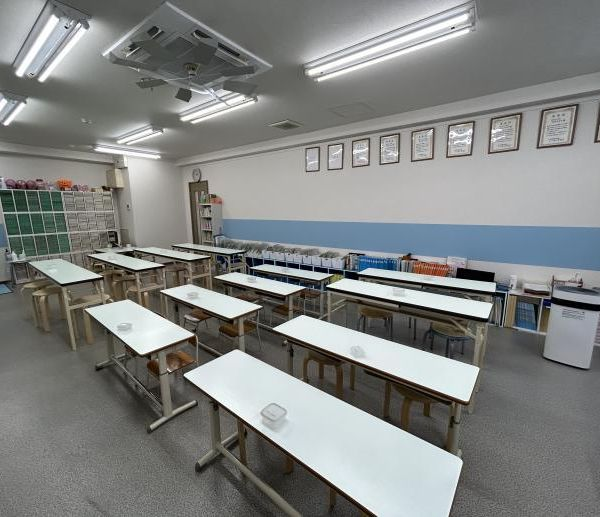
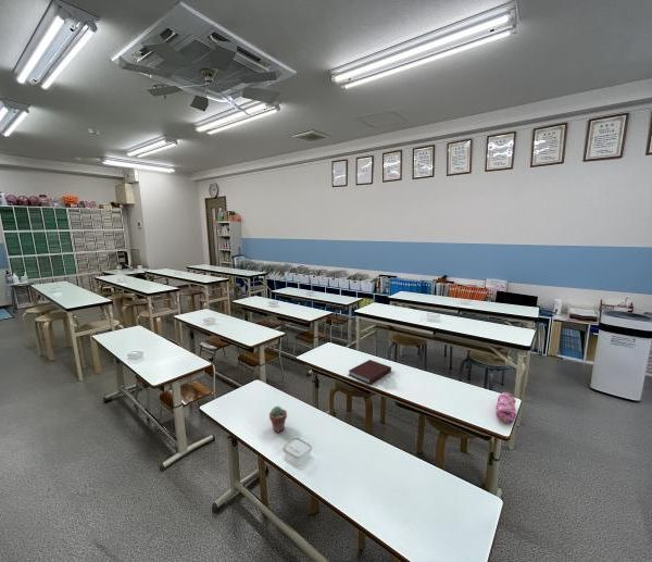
+ notebook (369, 371)
+ pencil case (505, 407)
+ potted succulent (278, 417)
